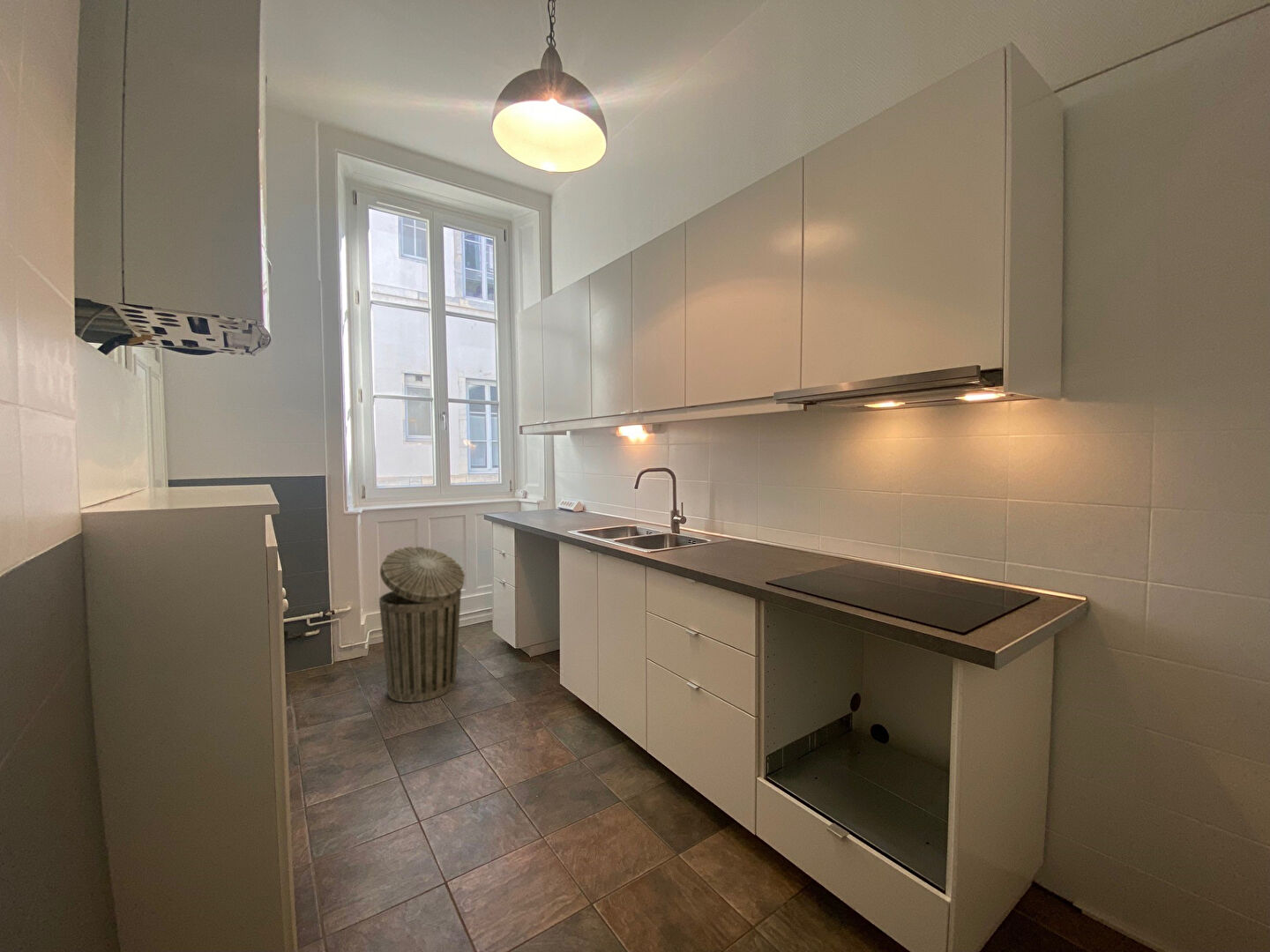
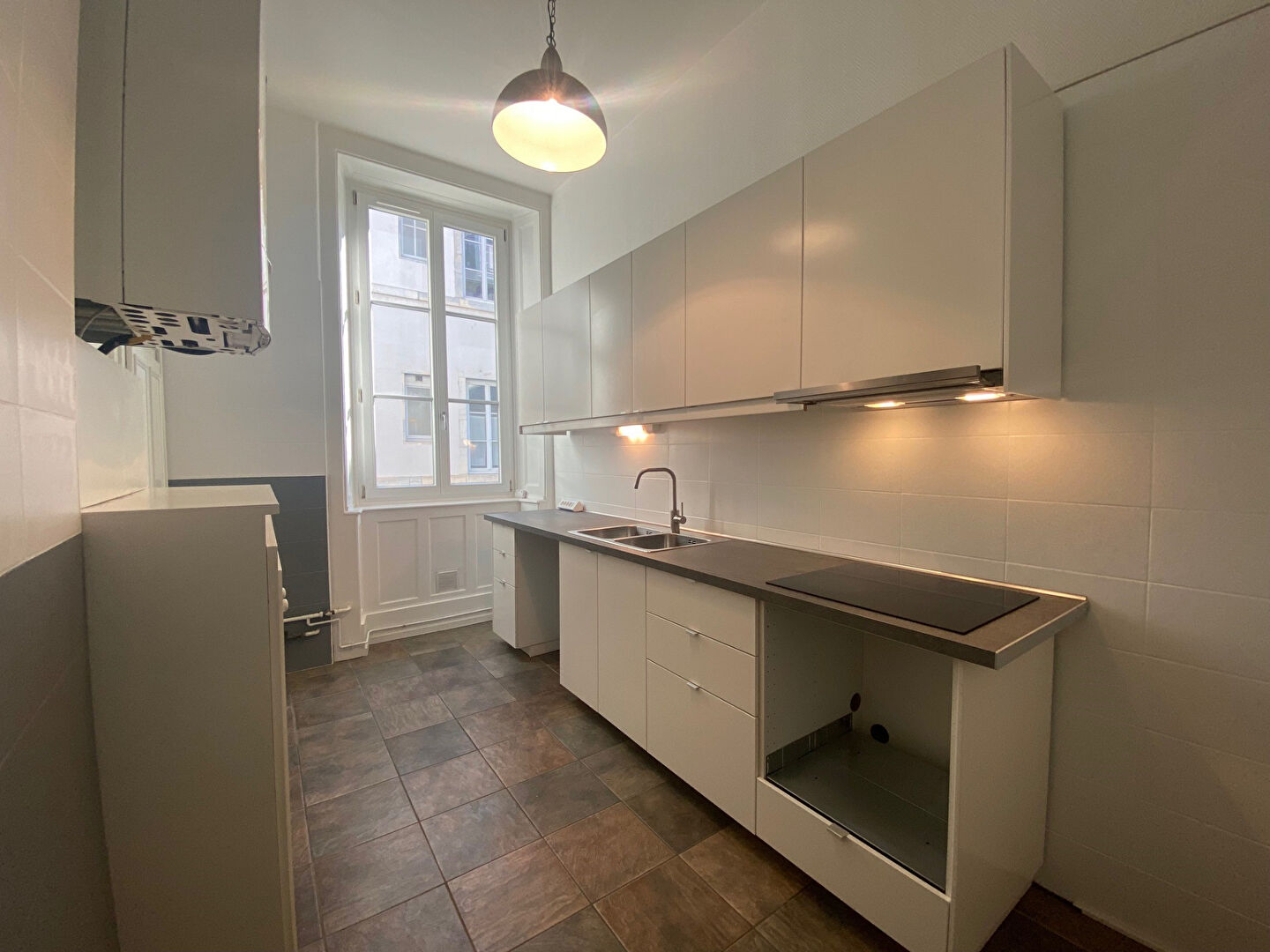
- trash can (422, 619)
